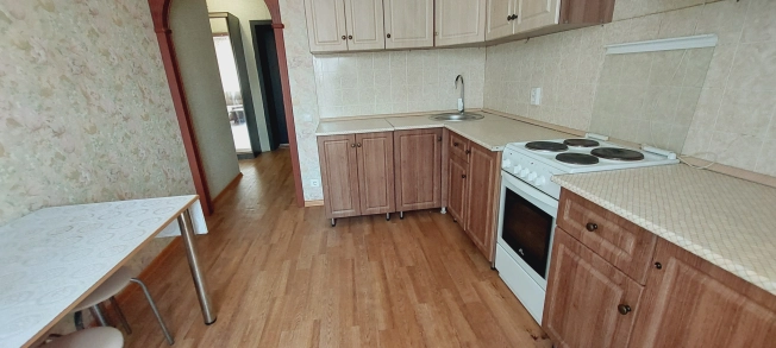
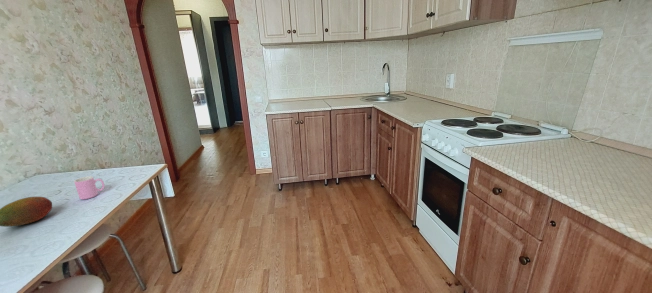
+ cup (90, 186)
+ fruit (24, 211)
